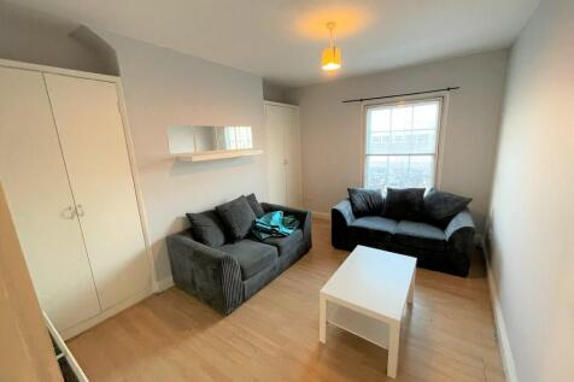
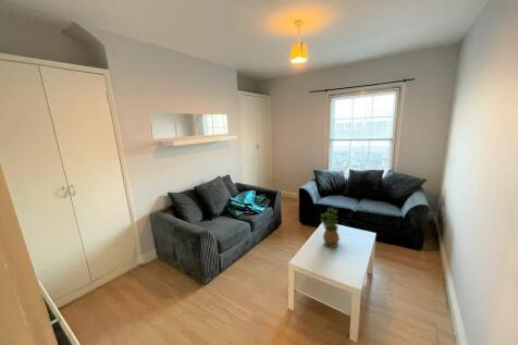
+ potted plant (329, 226)
